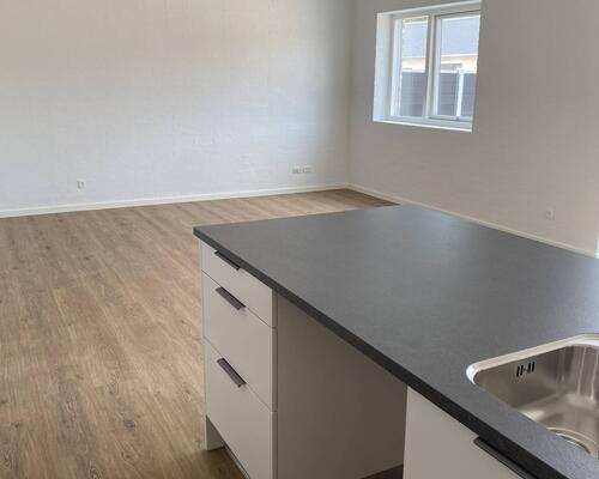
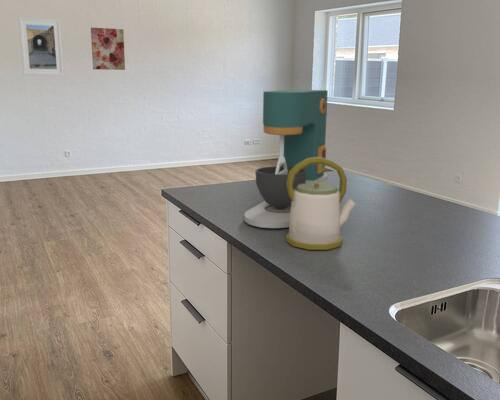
+ kettle (321, 200)
+ wall art (108, 49)
+ stand mixer (292, 150)
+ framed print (41, 47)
